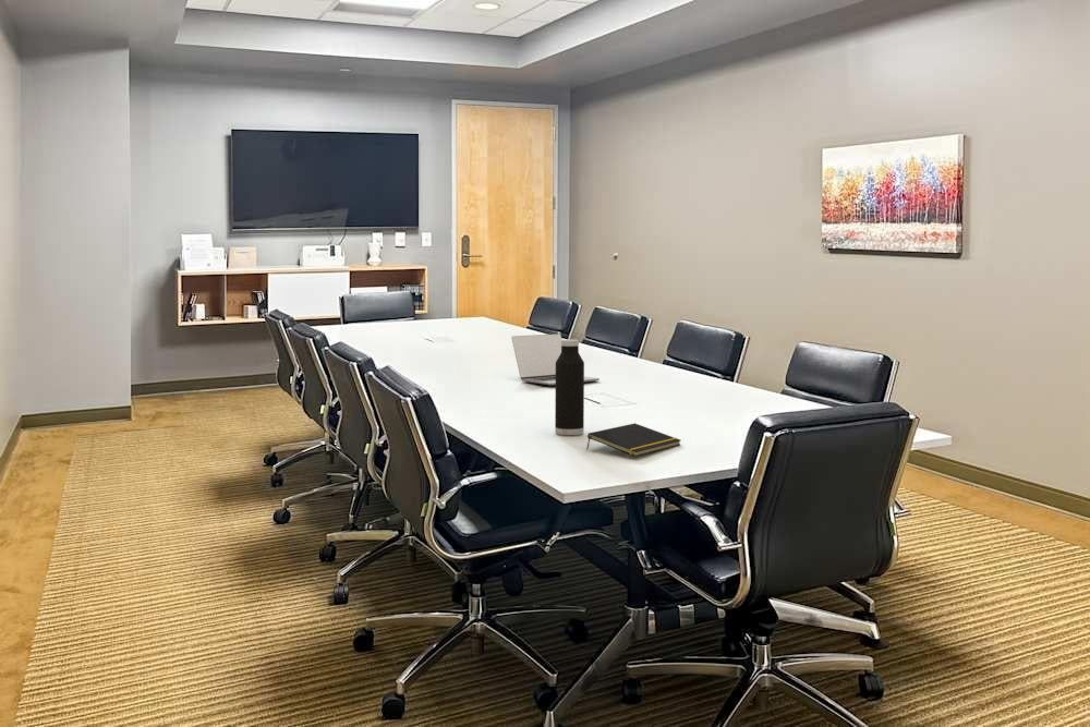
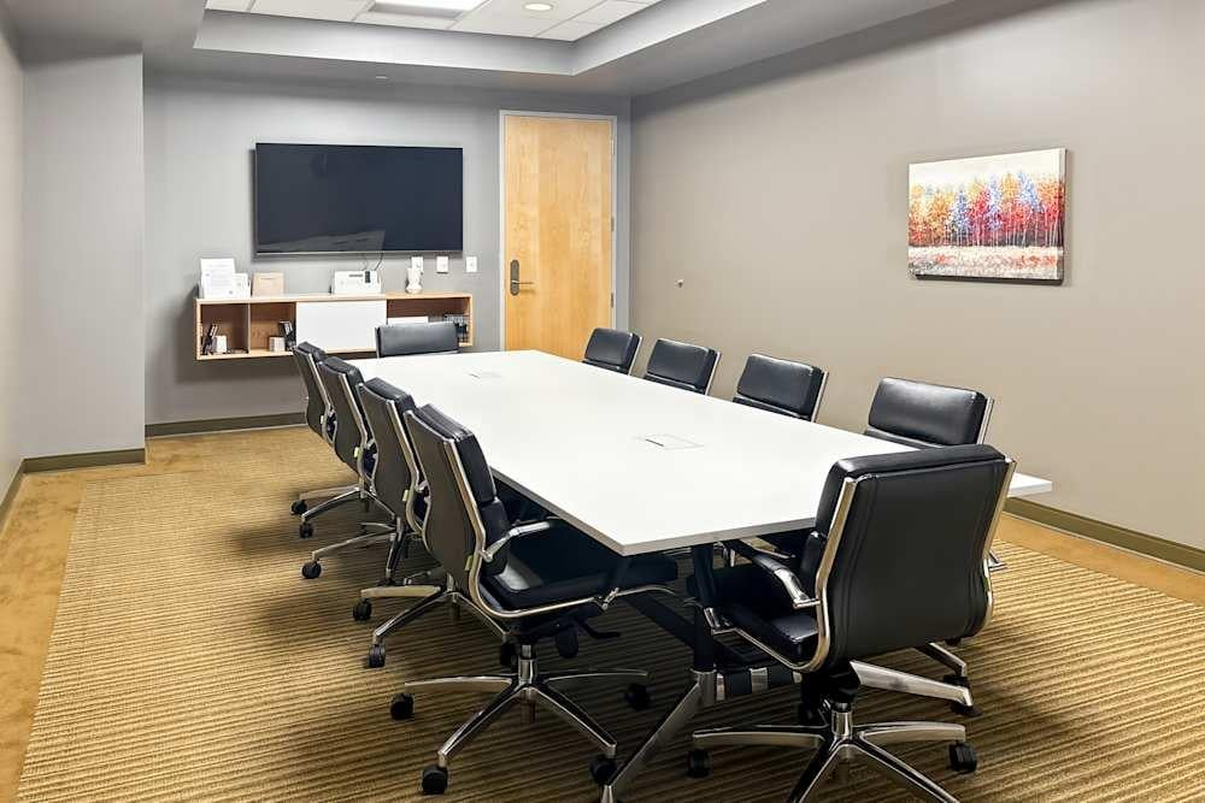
- notepad (634, 438)
- water bottle (569, 386)
- laptop (555, 359)
